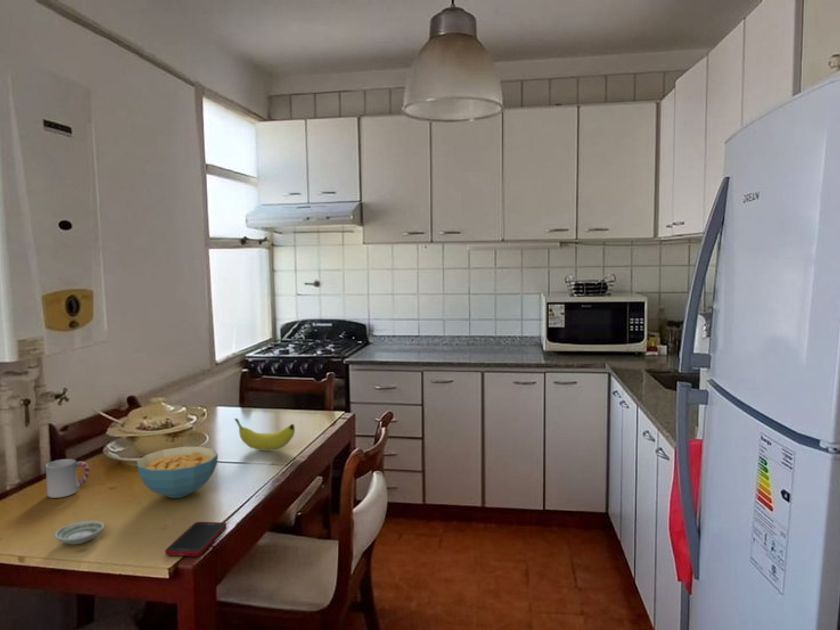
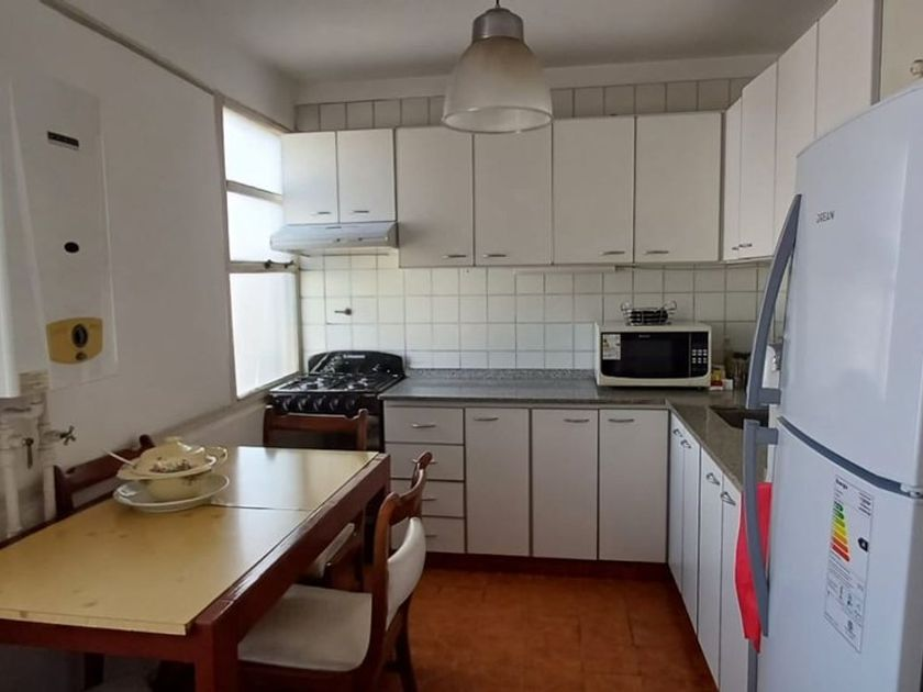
- saucer (80, 534)
- fruit (265, 434)
- cell phone (197, 538)
- cup (68, 477)
- cereal bowl (178, 475)
